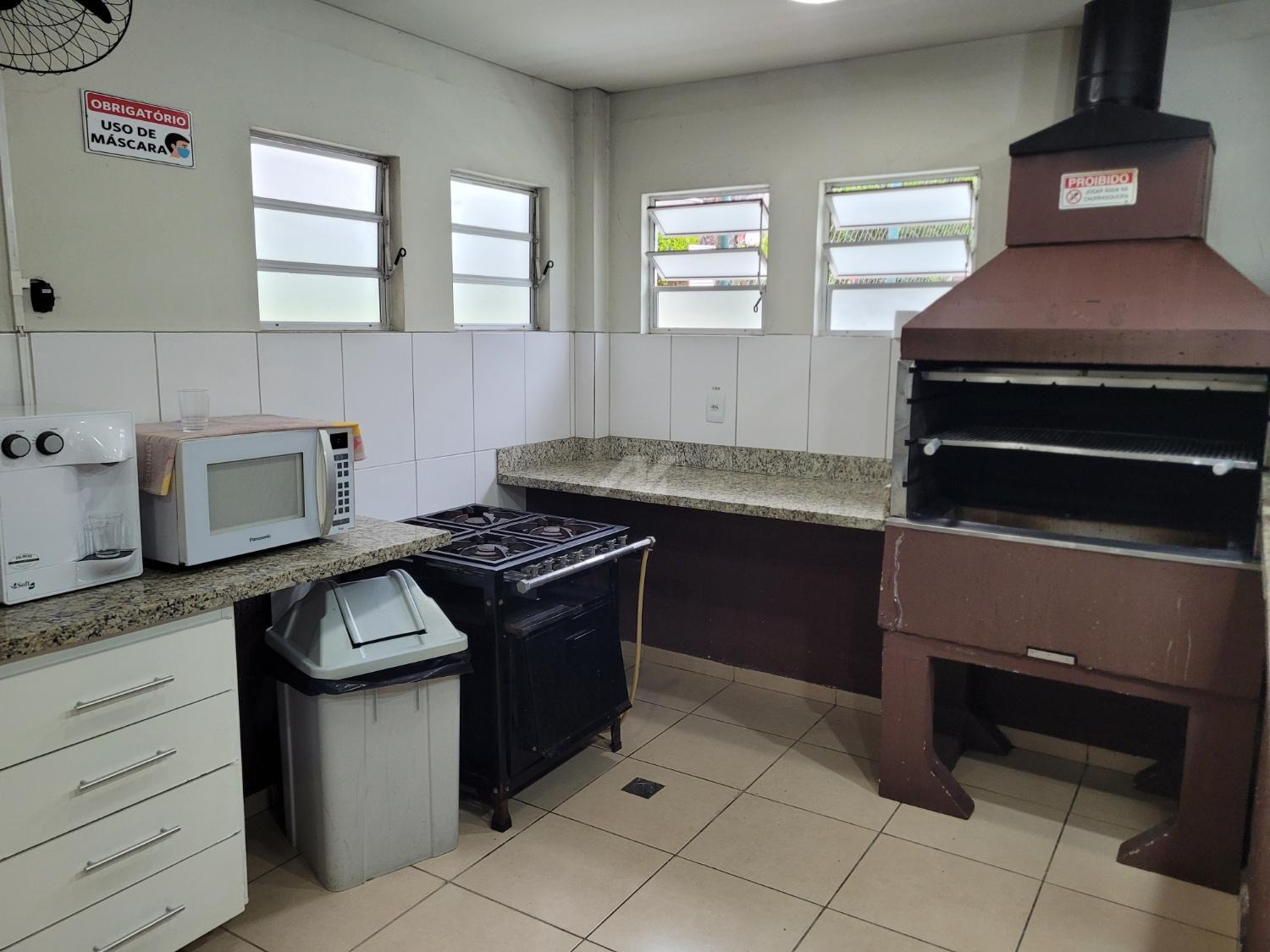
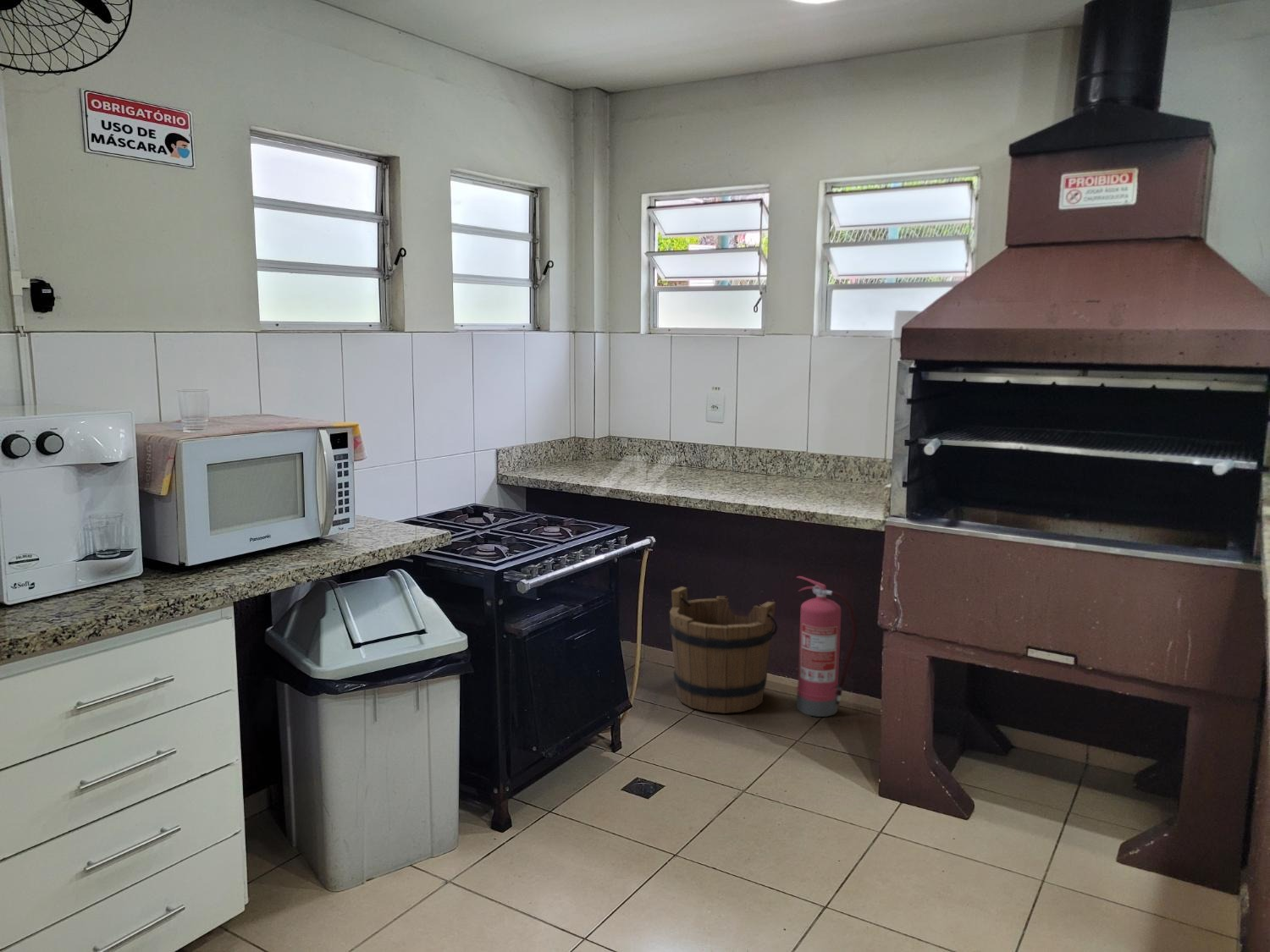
+ fire extinguisher (825, 646)
+ bucket (721, 647)
